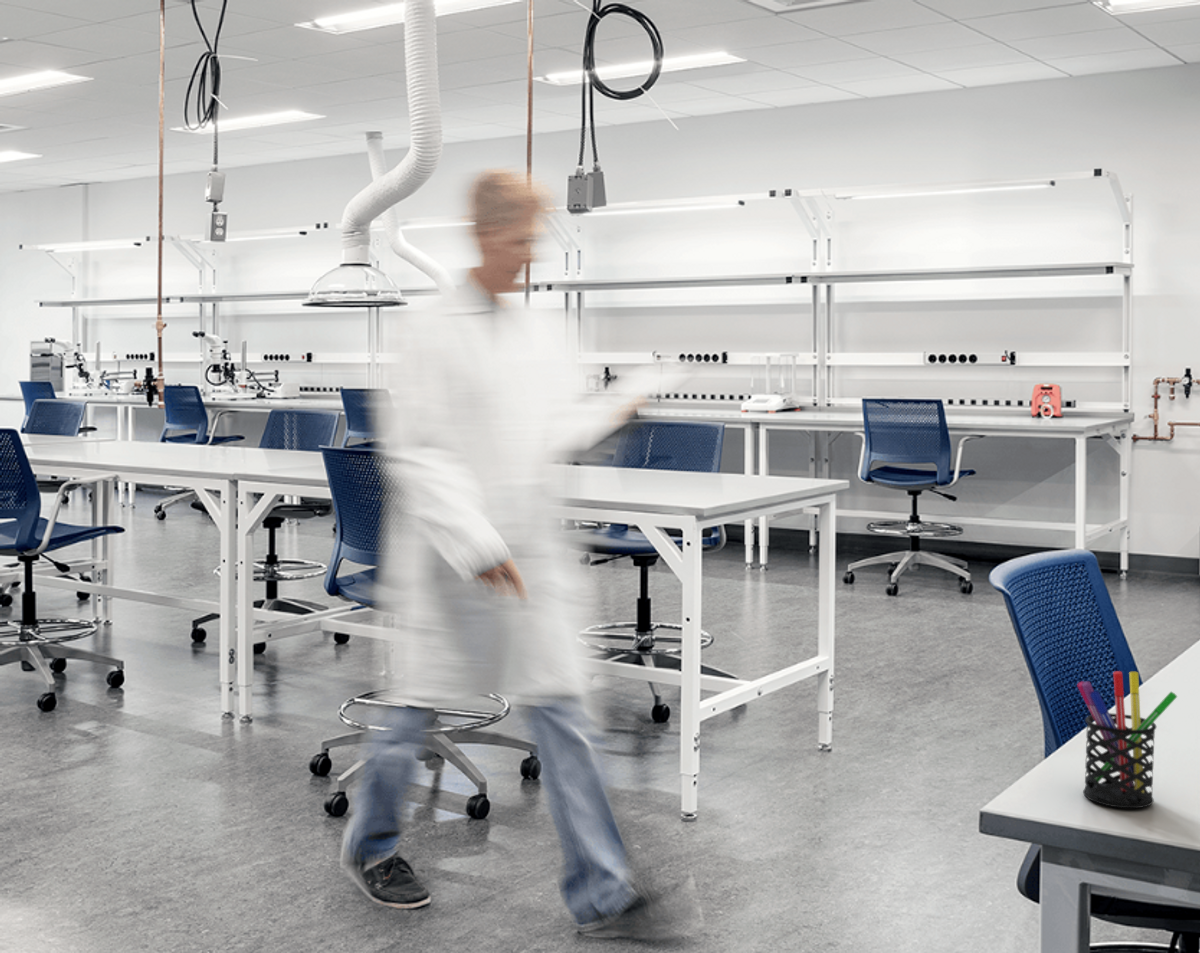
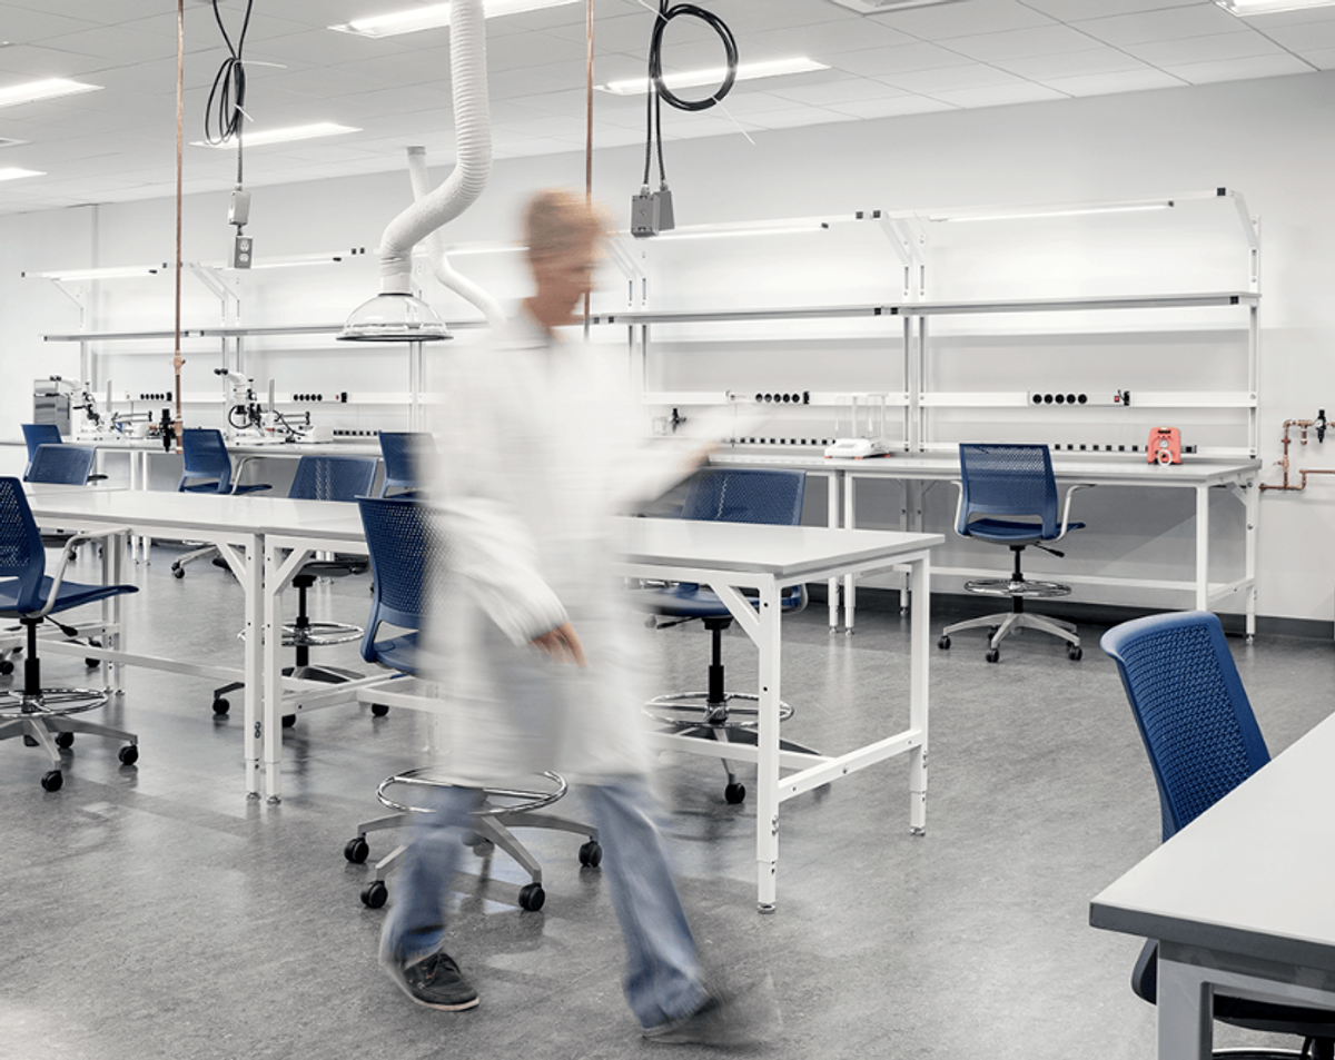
- pen holder (1127, 733)
